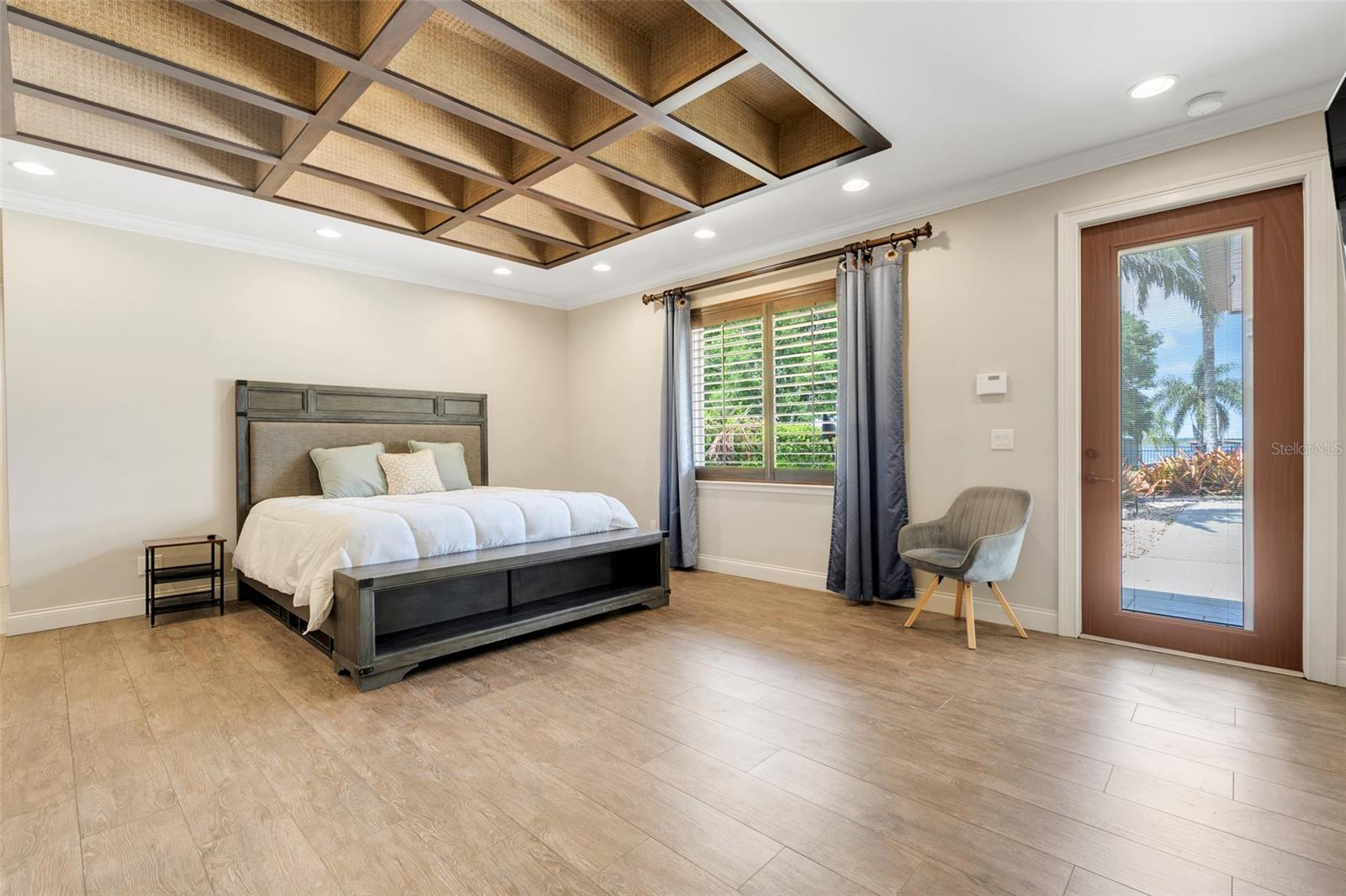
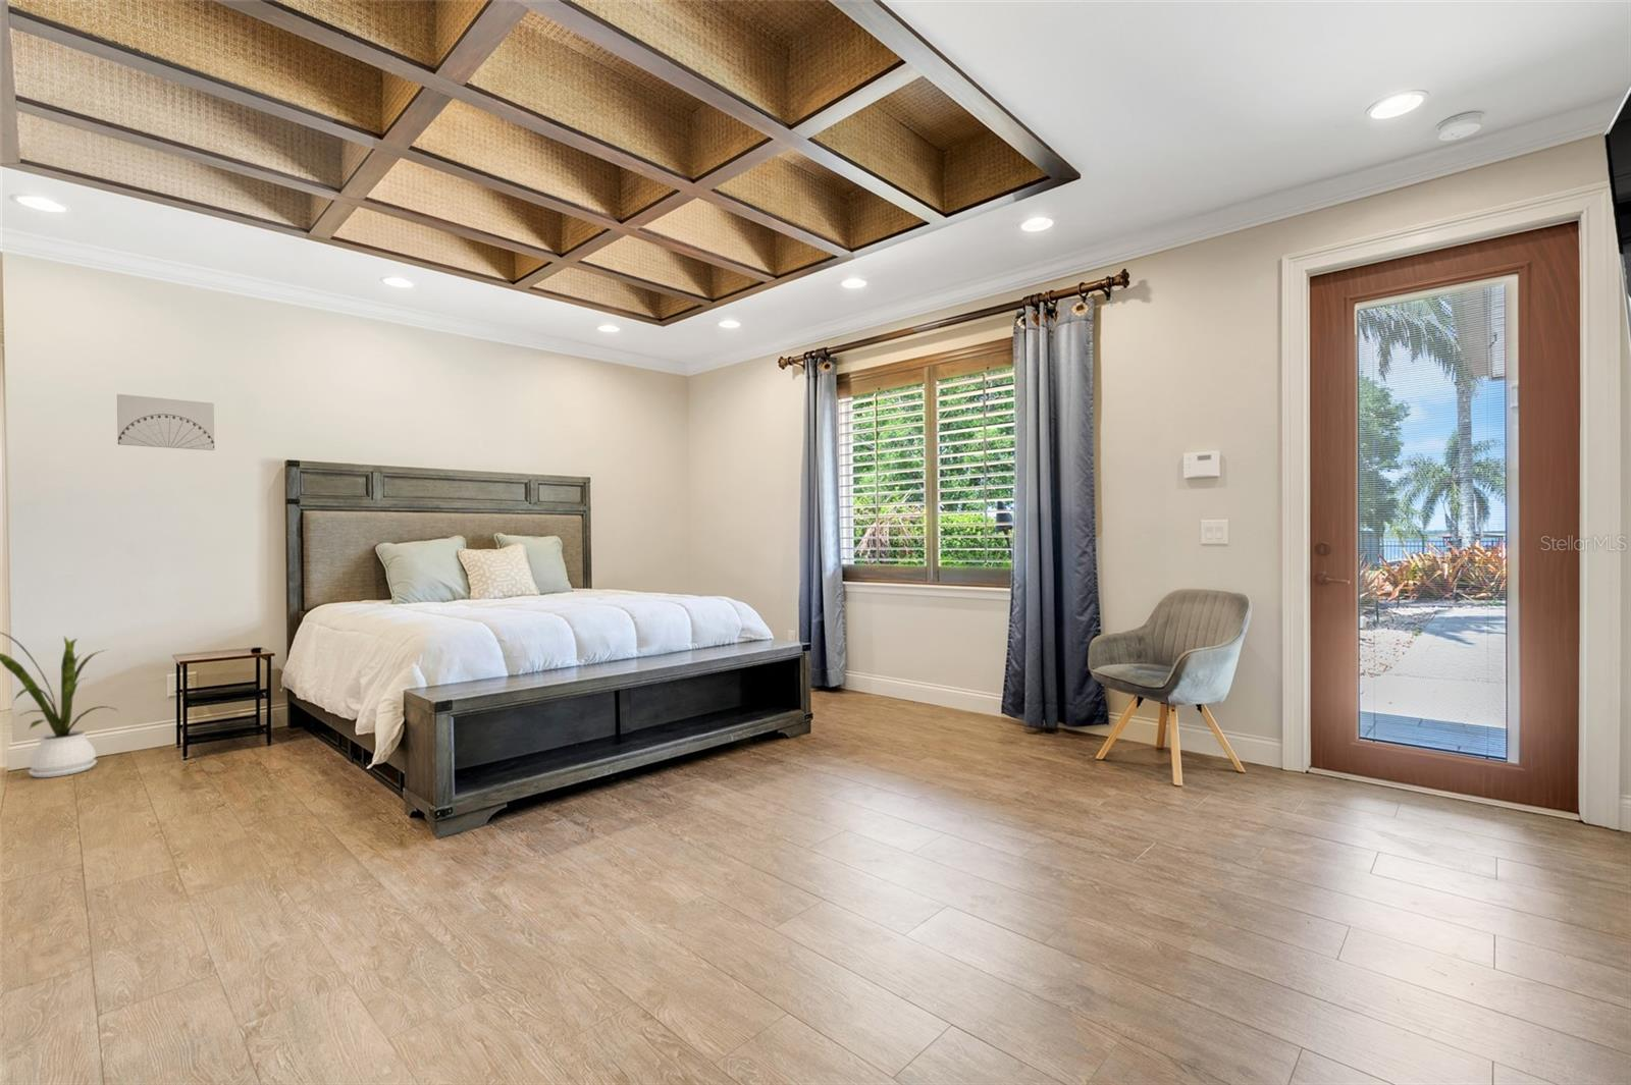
+ house plant (53, 698)
+ wall art (167, 423)
